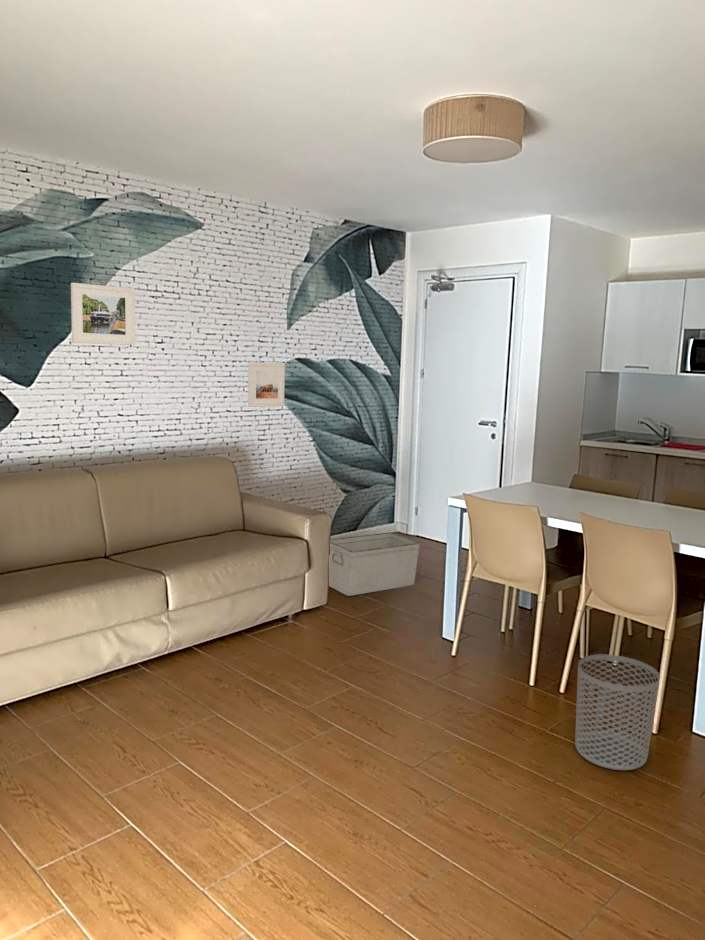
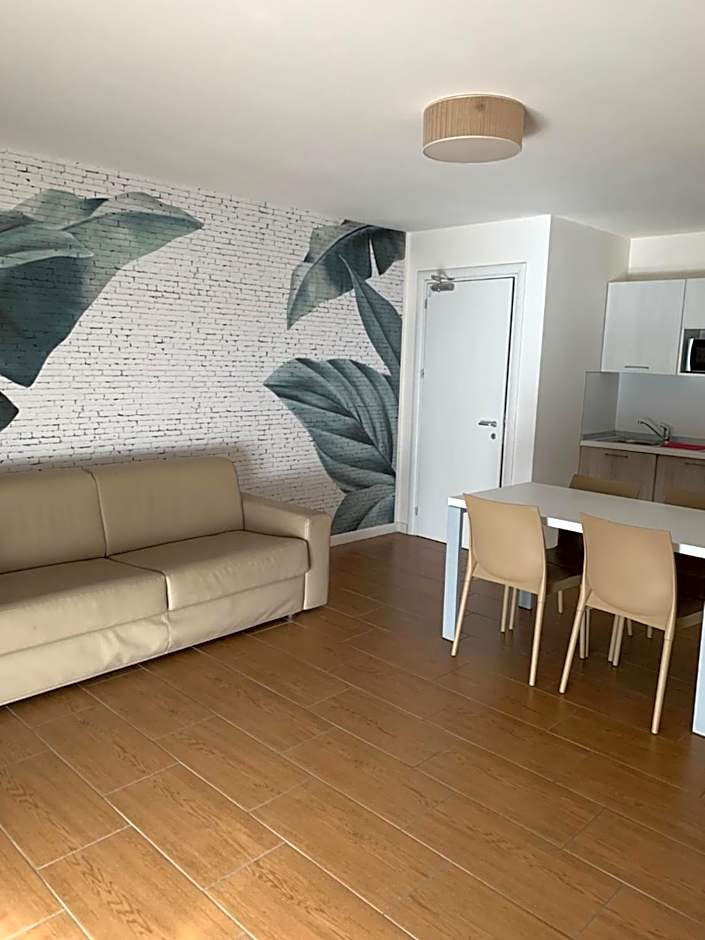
- waste bin (614, 711)
- storage bin (372, 563)
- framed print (266, 384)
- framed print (104, 315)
